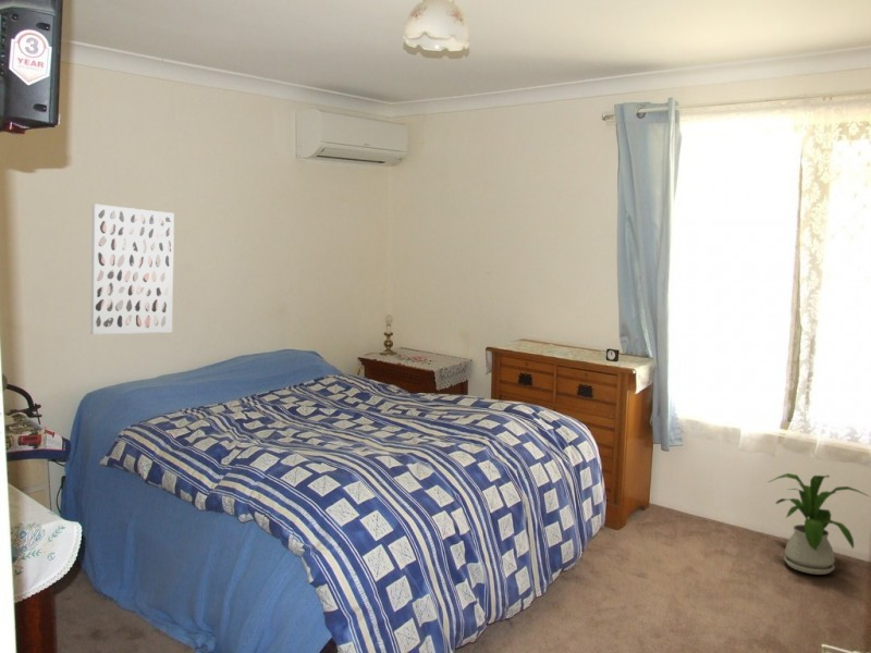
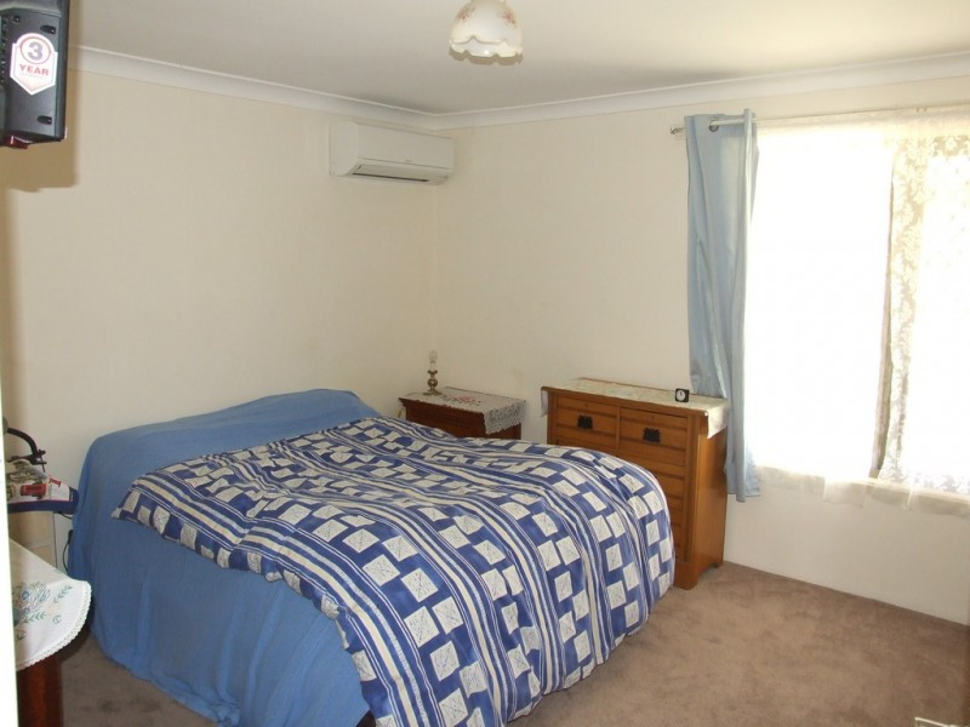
- wall art (134, 271)
- house plant (815, 515)
